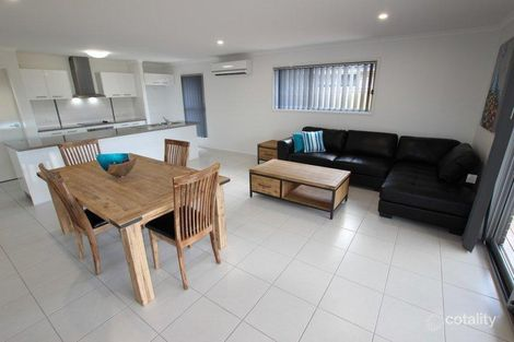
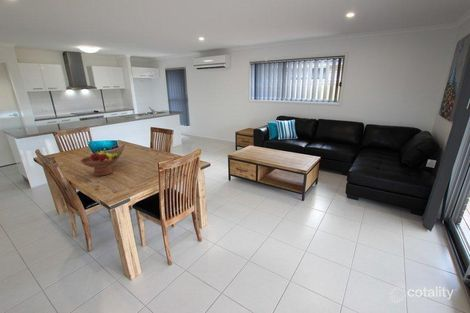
+ fruit bowl (101, 162)
